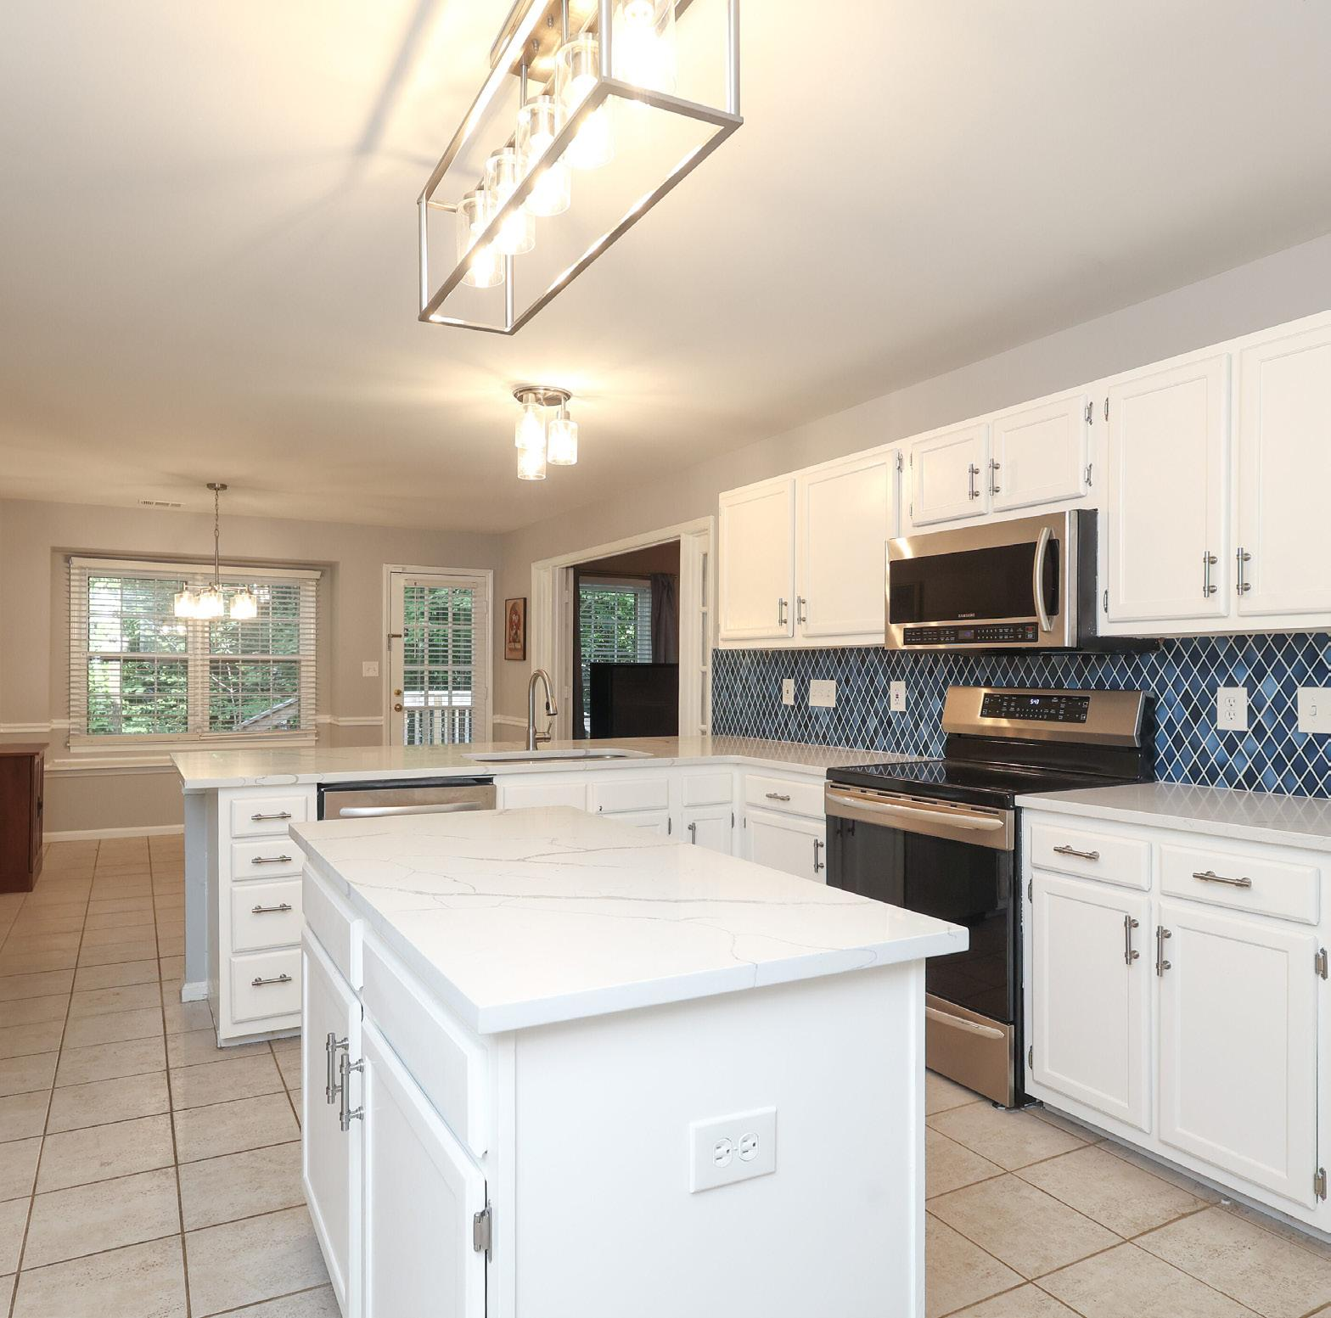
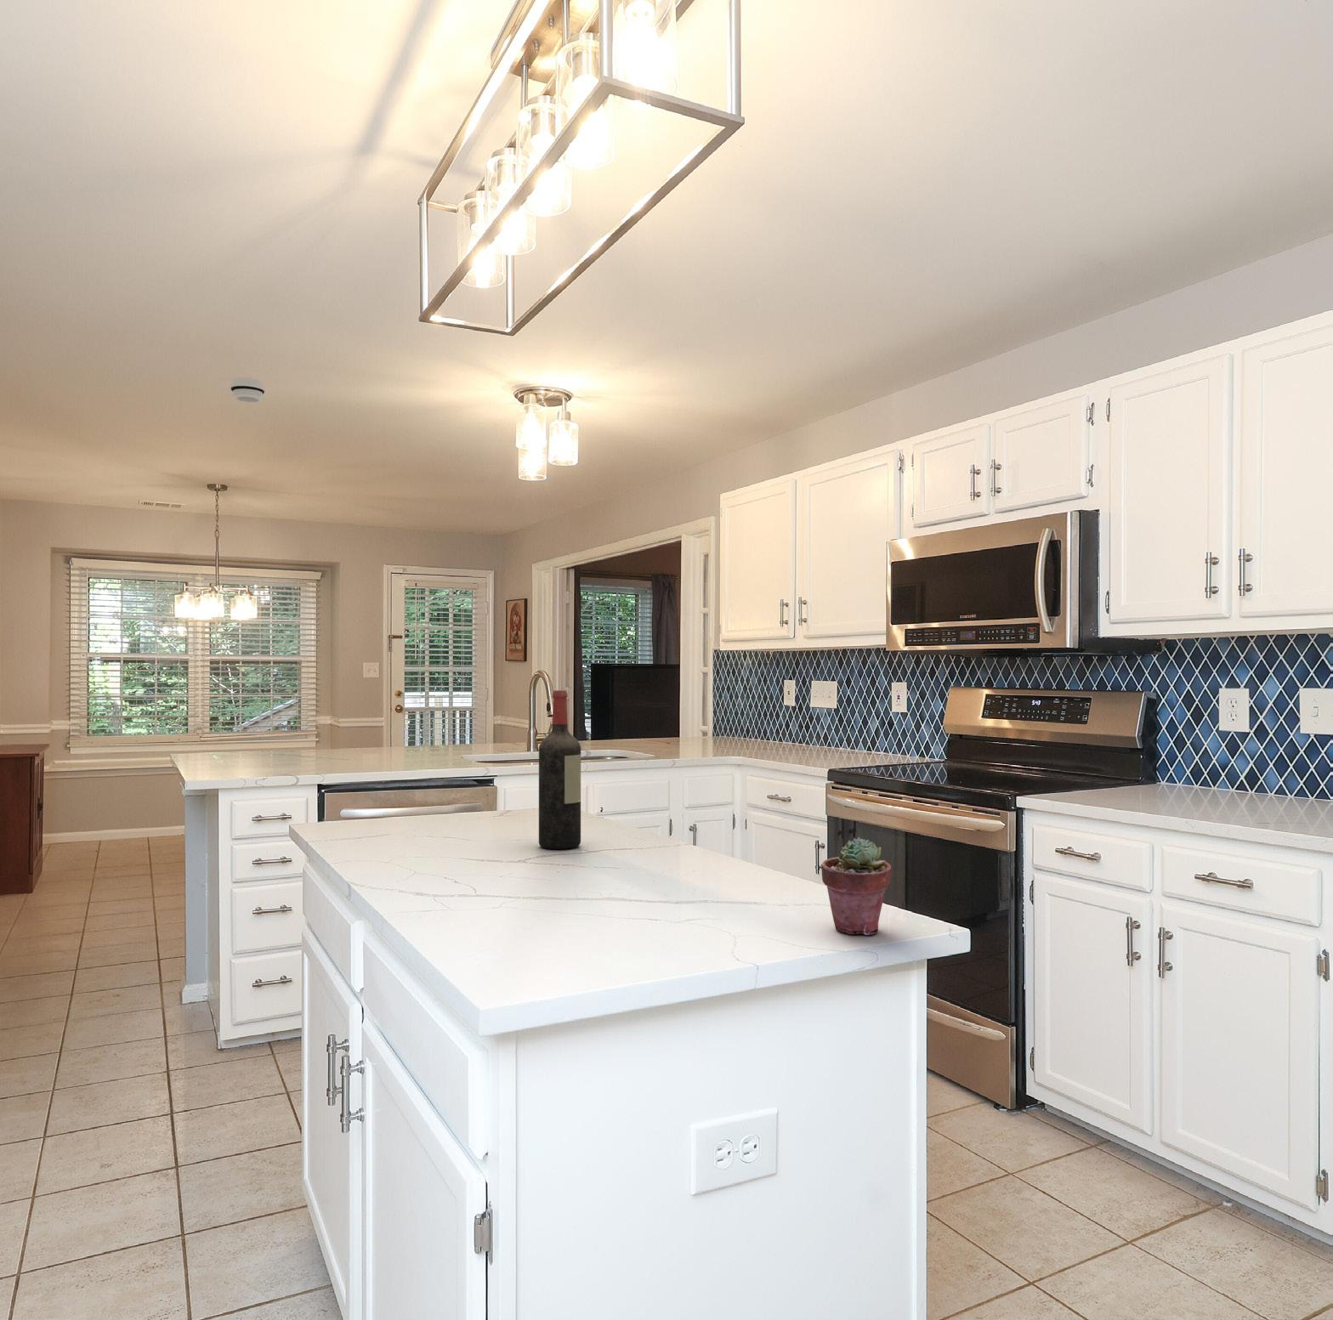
+ smoke detector (248, 390)
+ wine bottle (560, 768)
+ potted succulent (856, 882)
